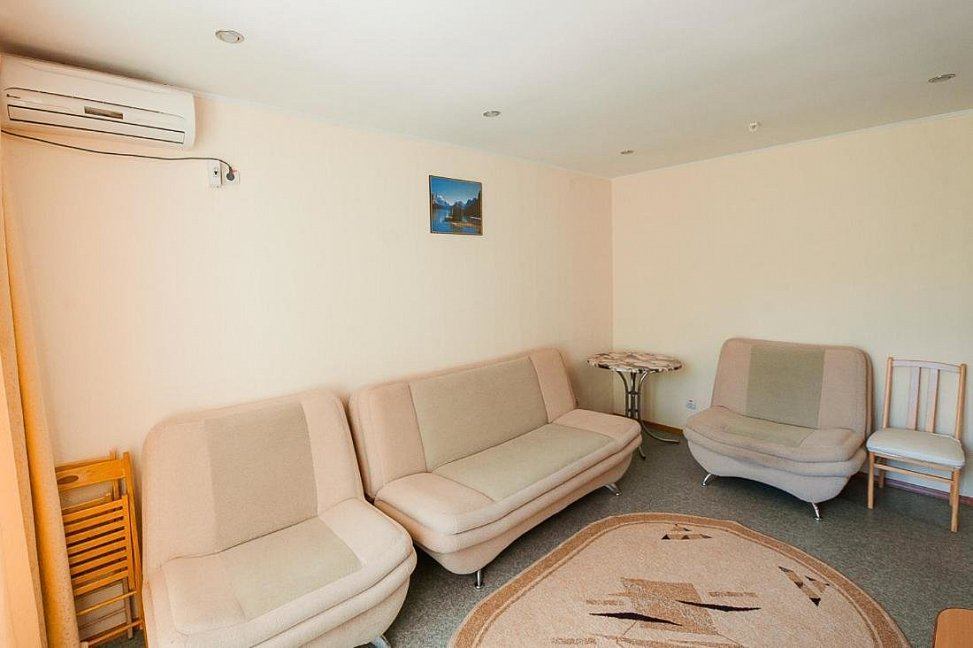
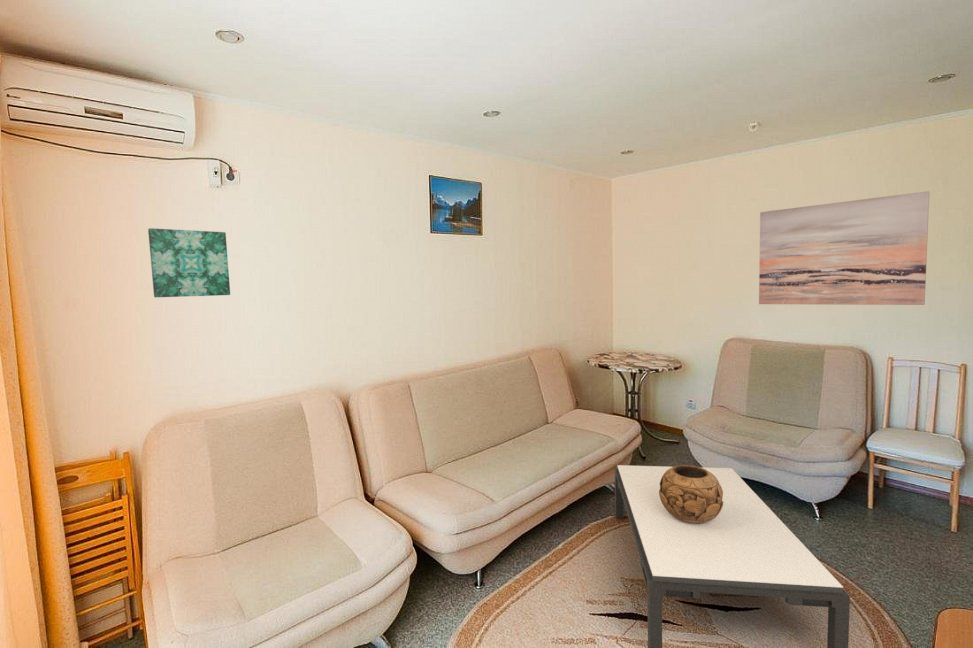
+ wall art (191, 263)
+ coffee table (700, 542)
+ wall art (834, 254)
+ decorative bowl (690, 493)
